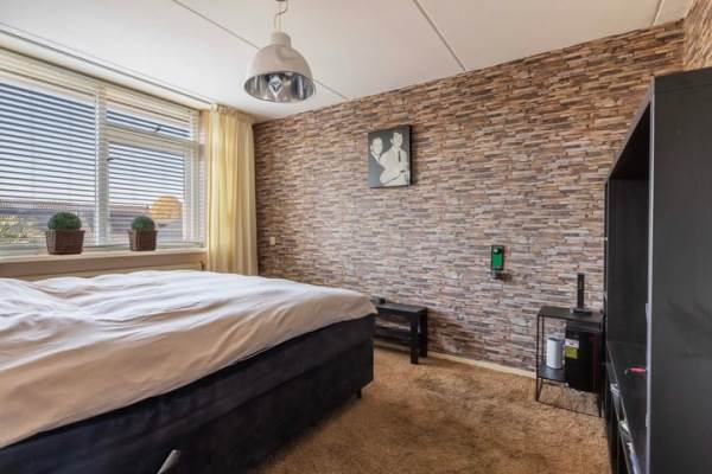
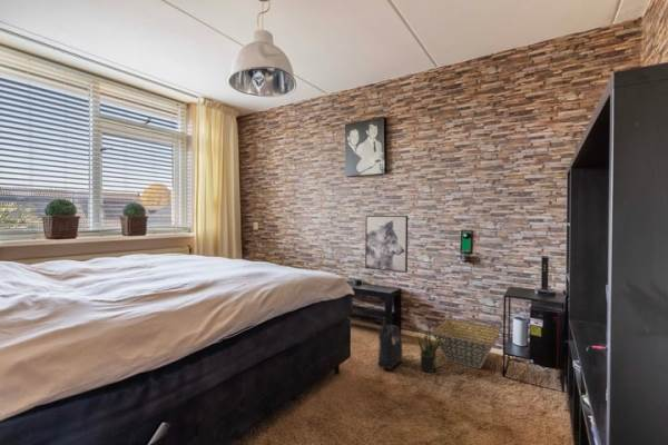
+ wall art (385, 243)
+ basket (466, 344)
+ backpack (390, 342)
+ potted plant (430, 349)
